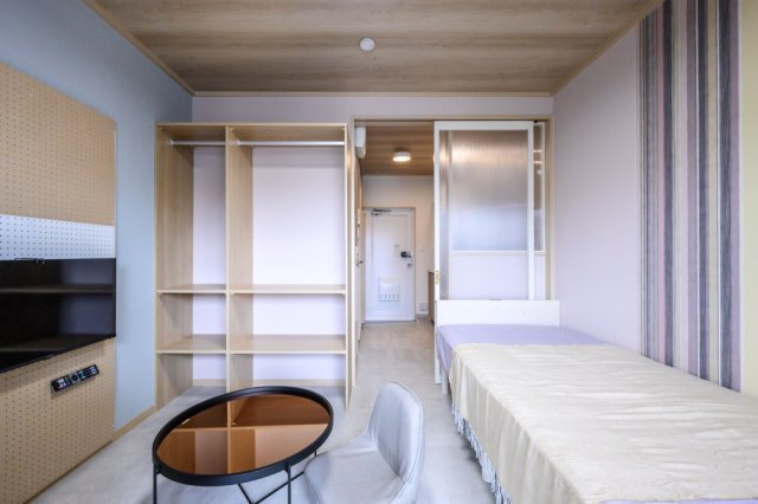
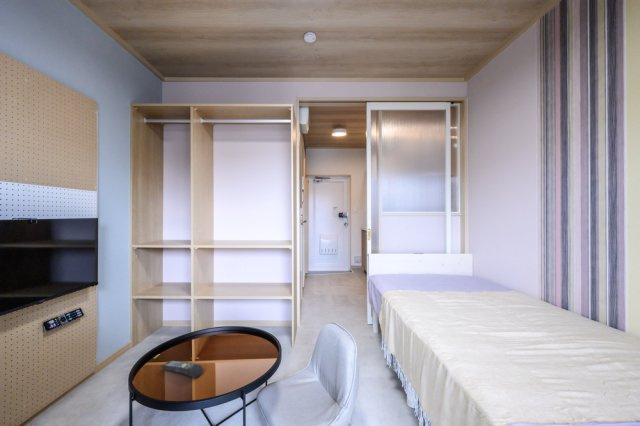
+ remote control (182, 367)
